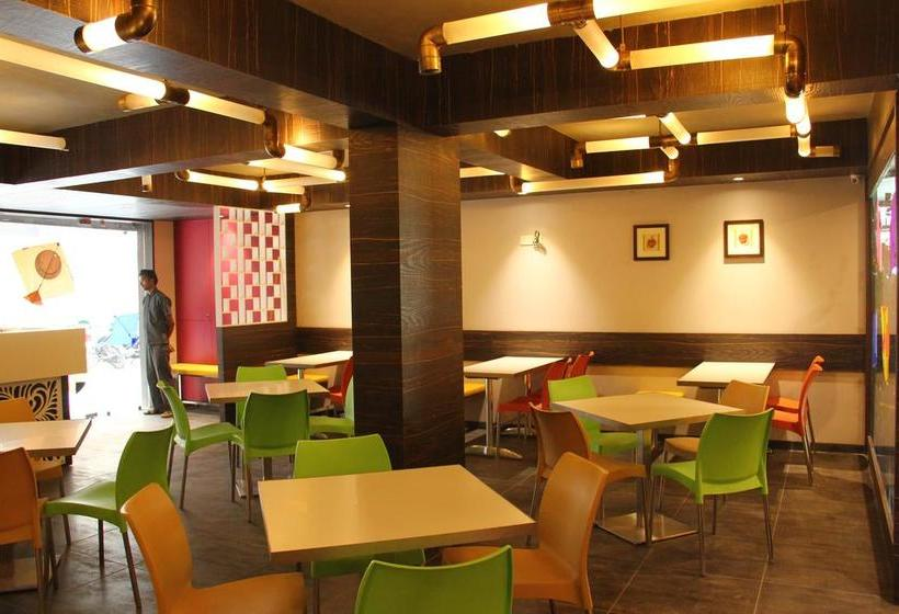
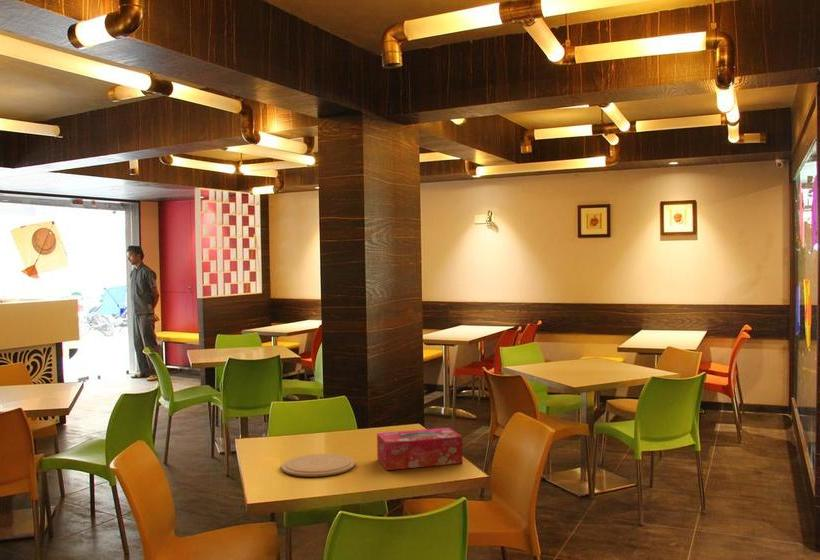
+ tissue box (419, 447)
+ plate (318, 464)
